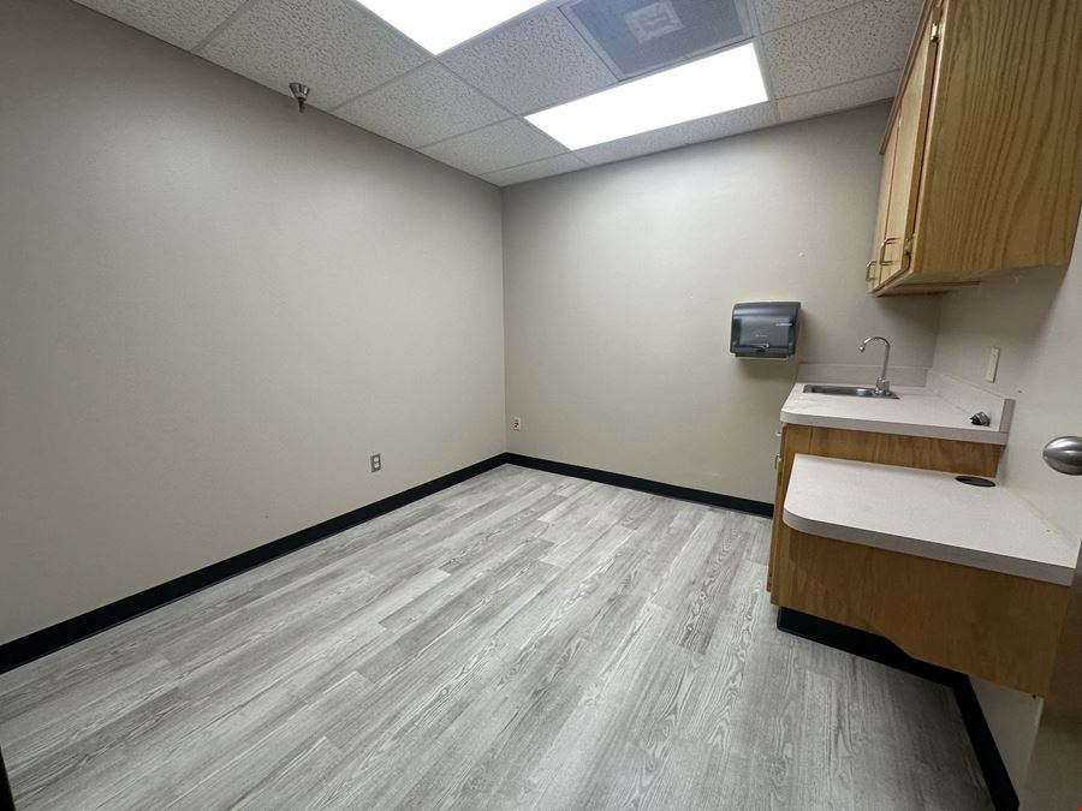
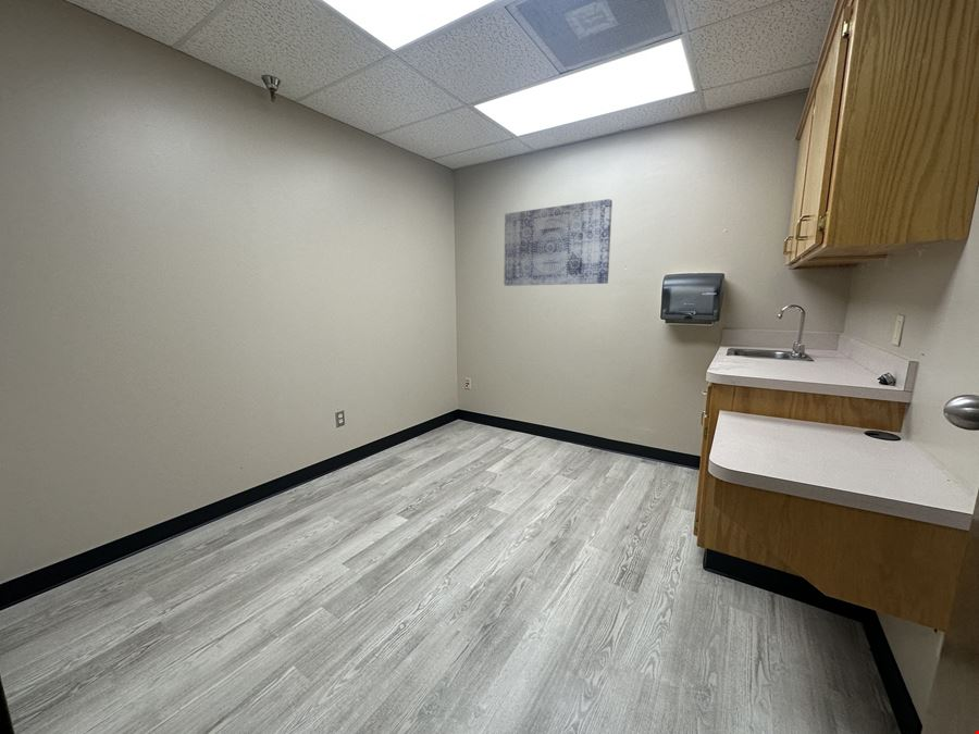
+ wall art (553, 246)
